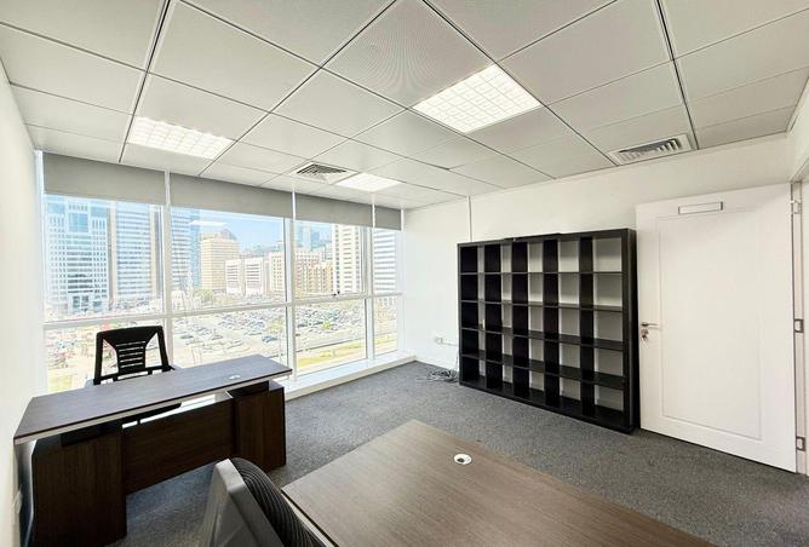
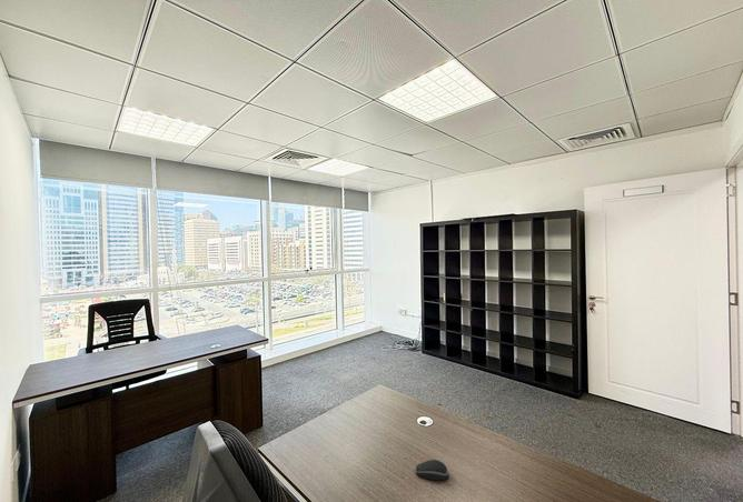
+ computer mouse (432, 468)
